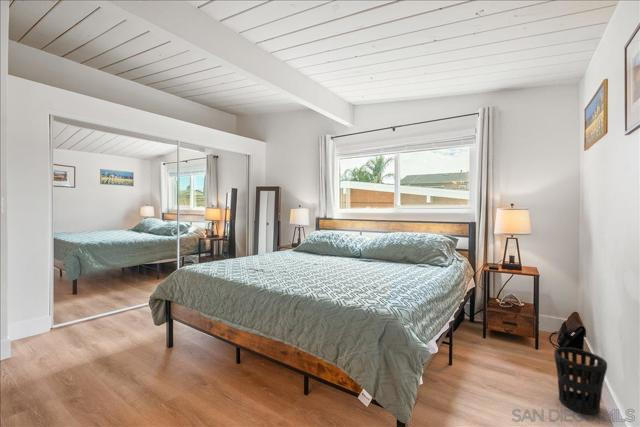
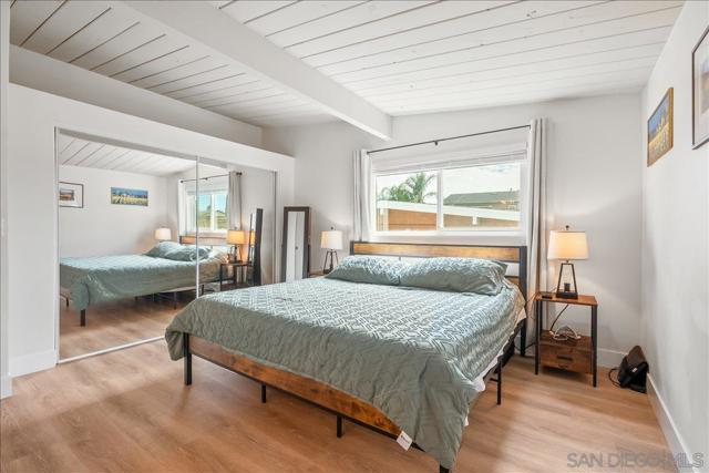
- wastebasket (580, 380)
